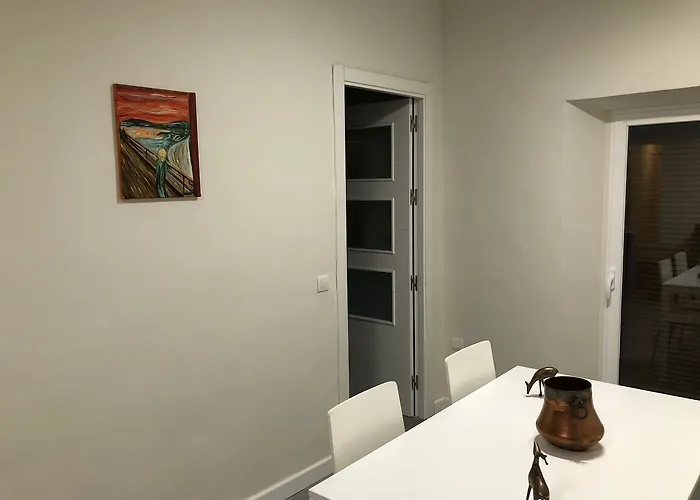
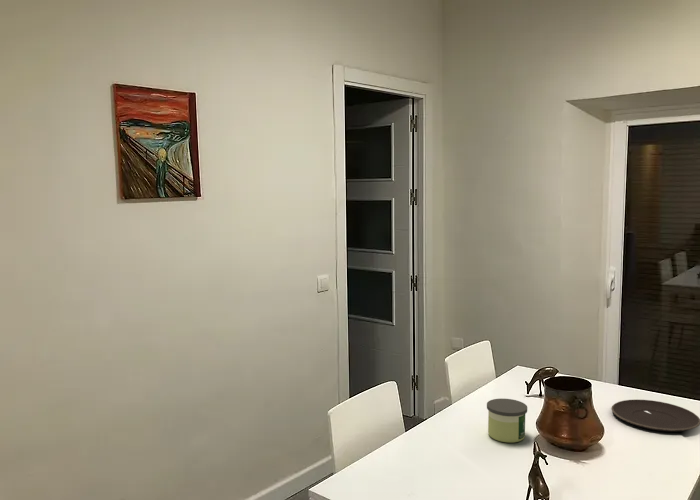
+ candle (506, 420)
+ plate (654, 416)
